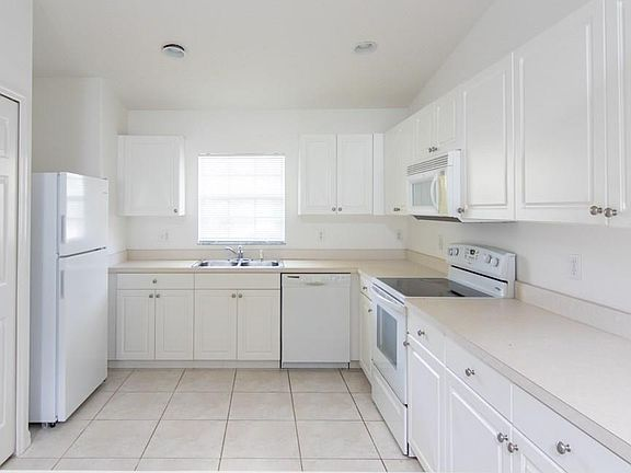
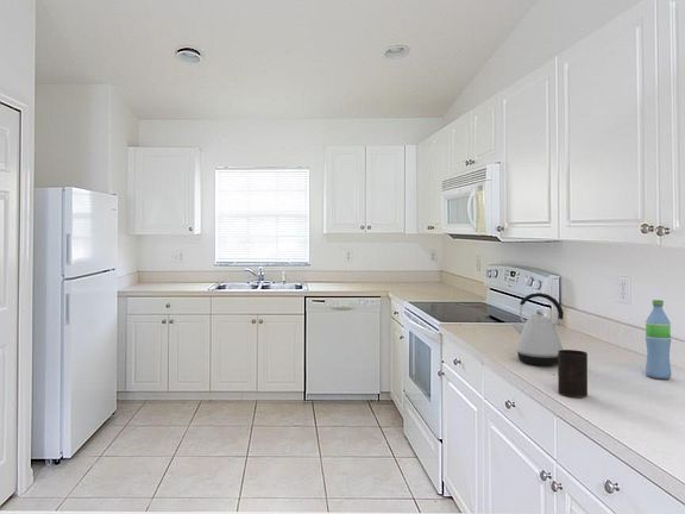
+ cup (572, 372)
+ kettle (538, 327)
+ water bottle (658, 338)
